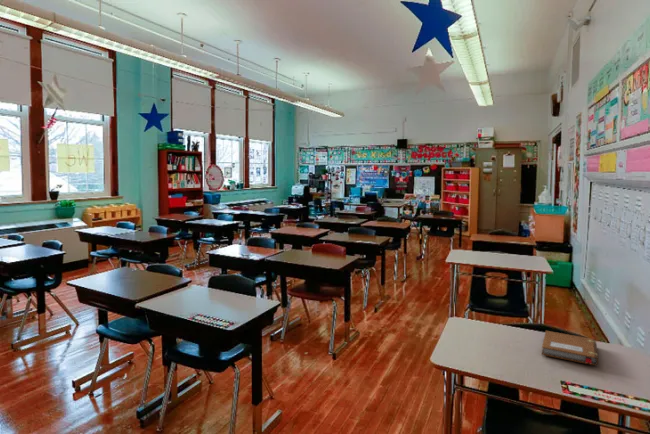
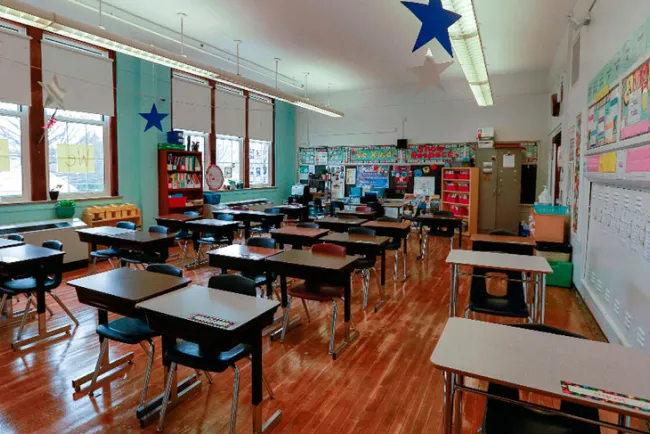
- notebook (569, 347)
